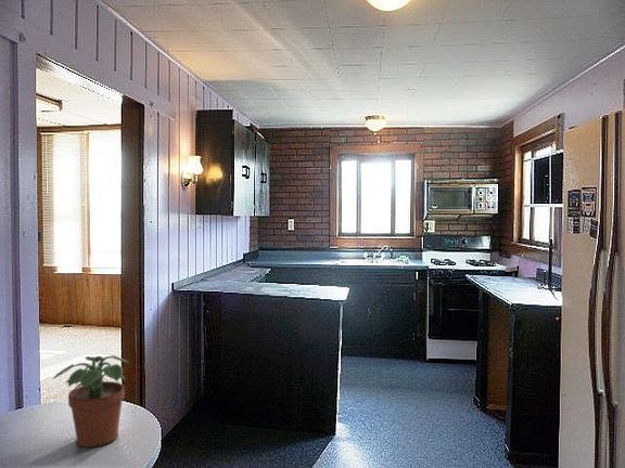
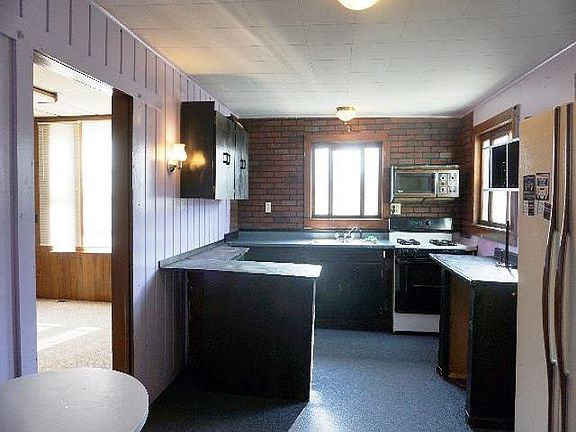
- potted plant (94, 399)
